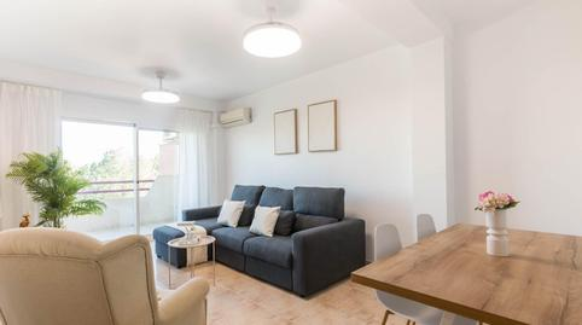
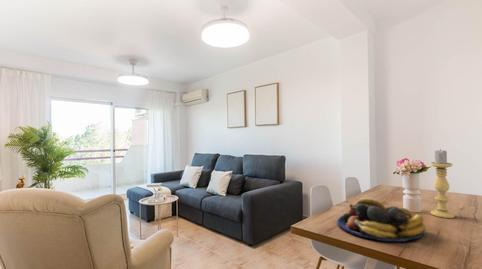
+ candle holder (441, 181)
+ fruit bowl (376, 213)
